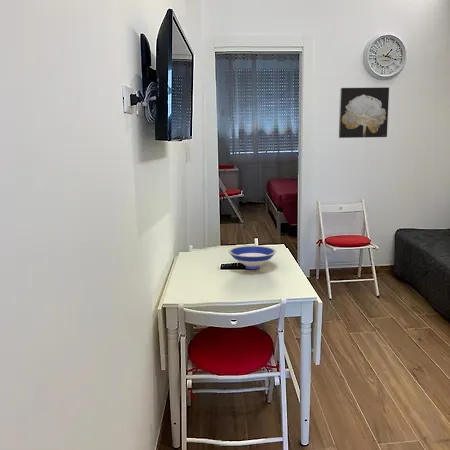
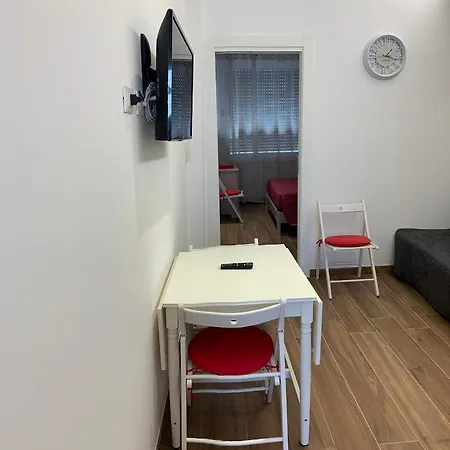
- bowl (252, 259)
- wall art (363, 112)
